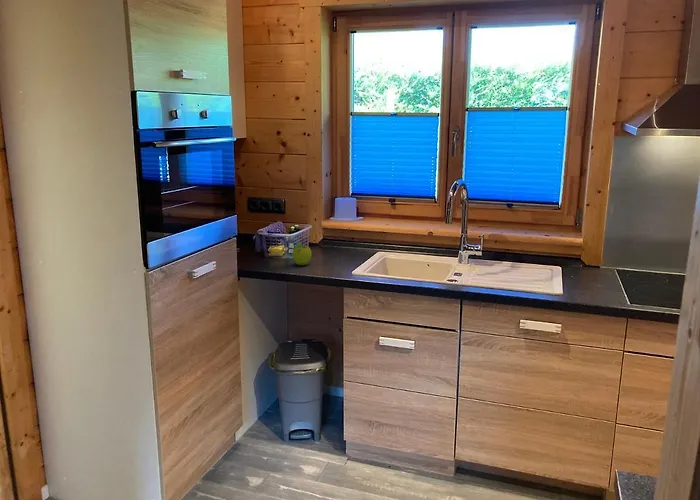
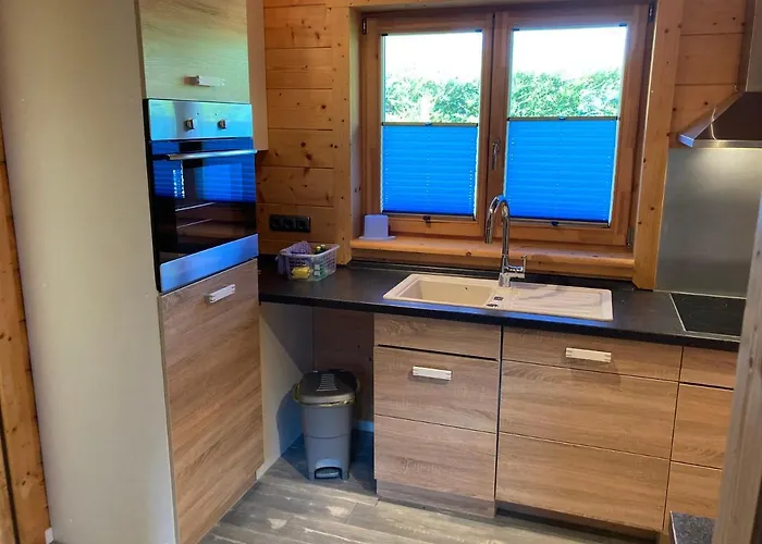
- fruit (301, 253)
